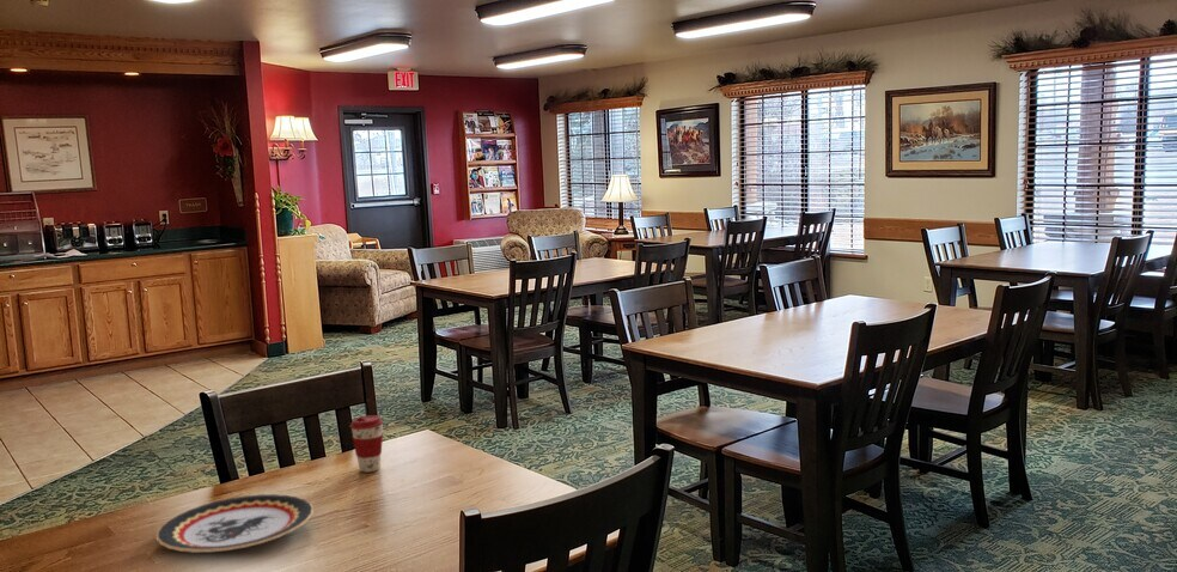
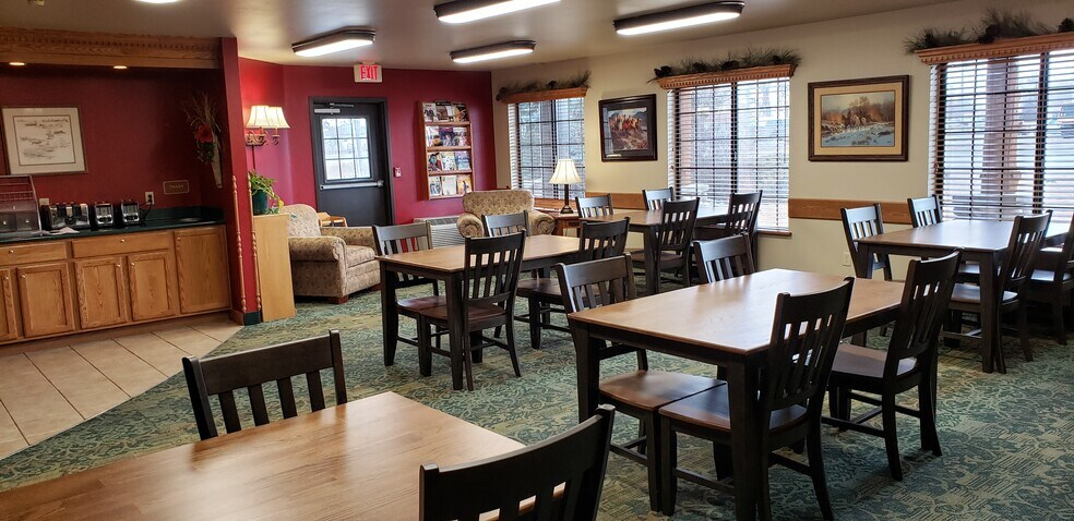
- coffee cup (367, 443)
- plate (237, 525)
